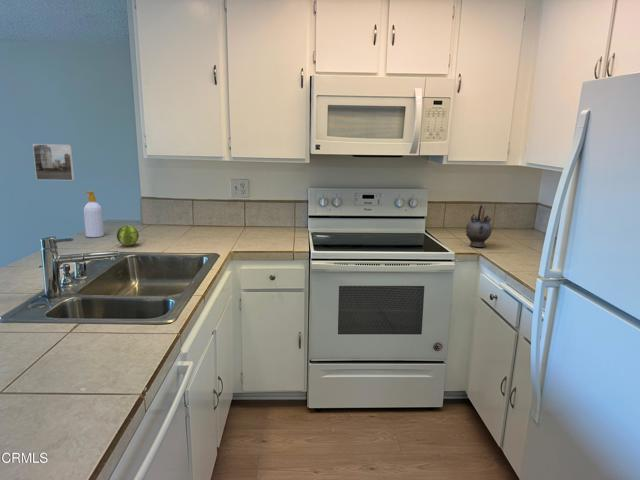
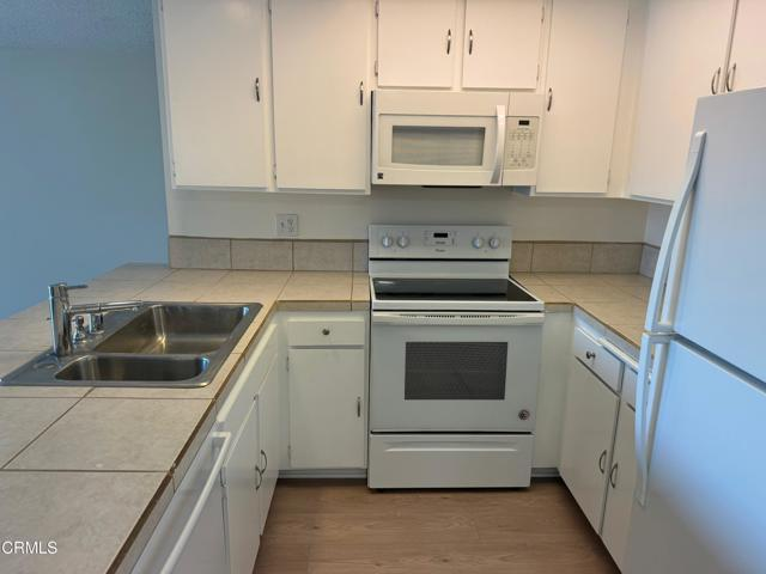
- soap bottle (92, 213)
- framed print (53, 162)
- fruit (127, 235)
- teapot (479, 225)
